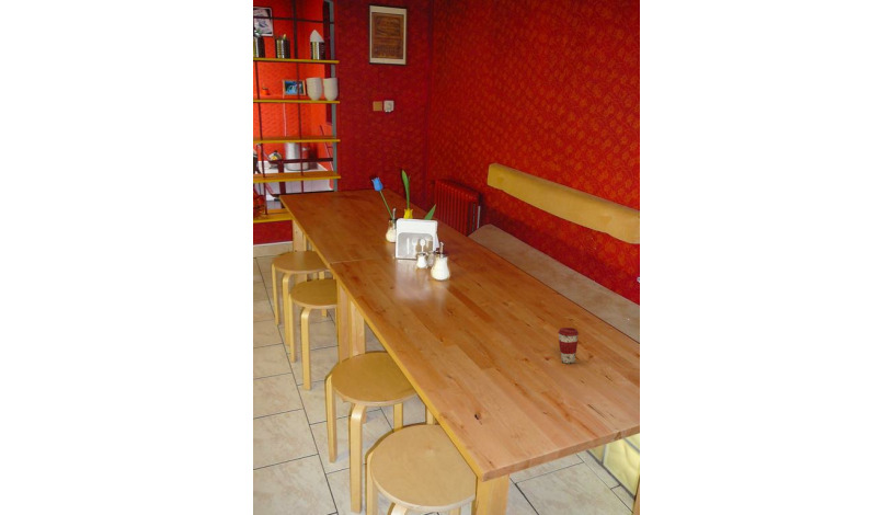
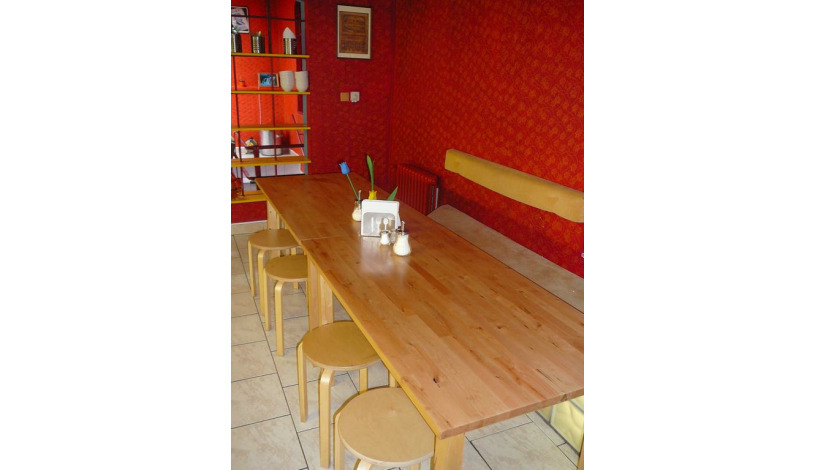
- coffee cup (568, 345)
